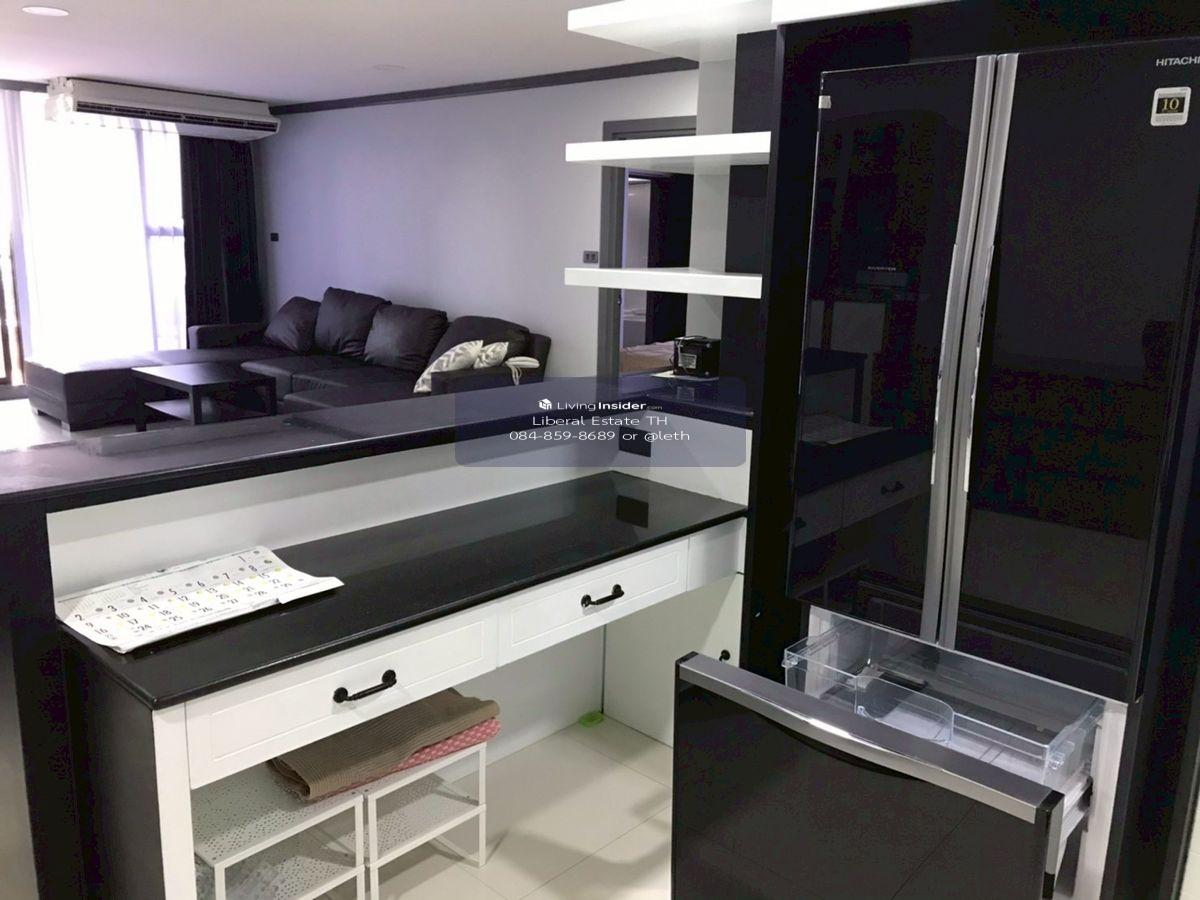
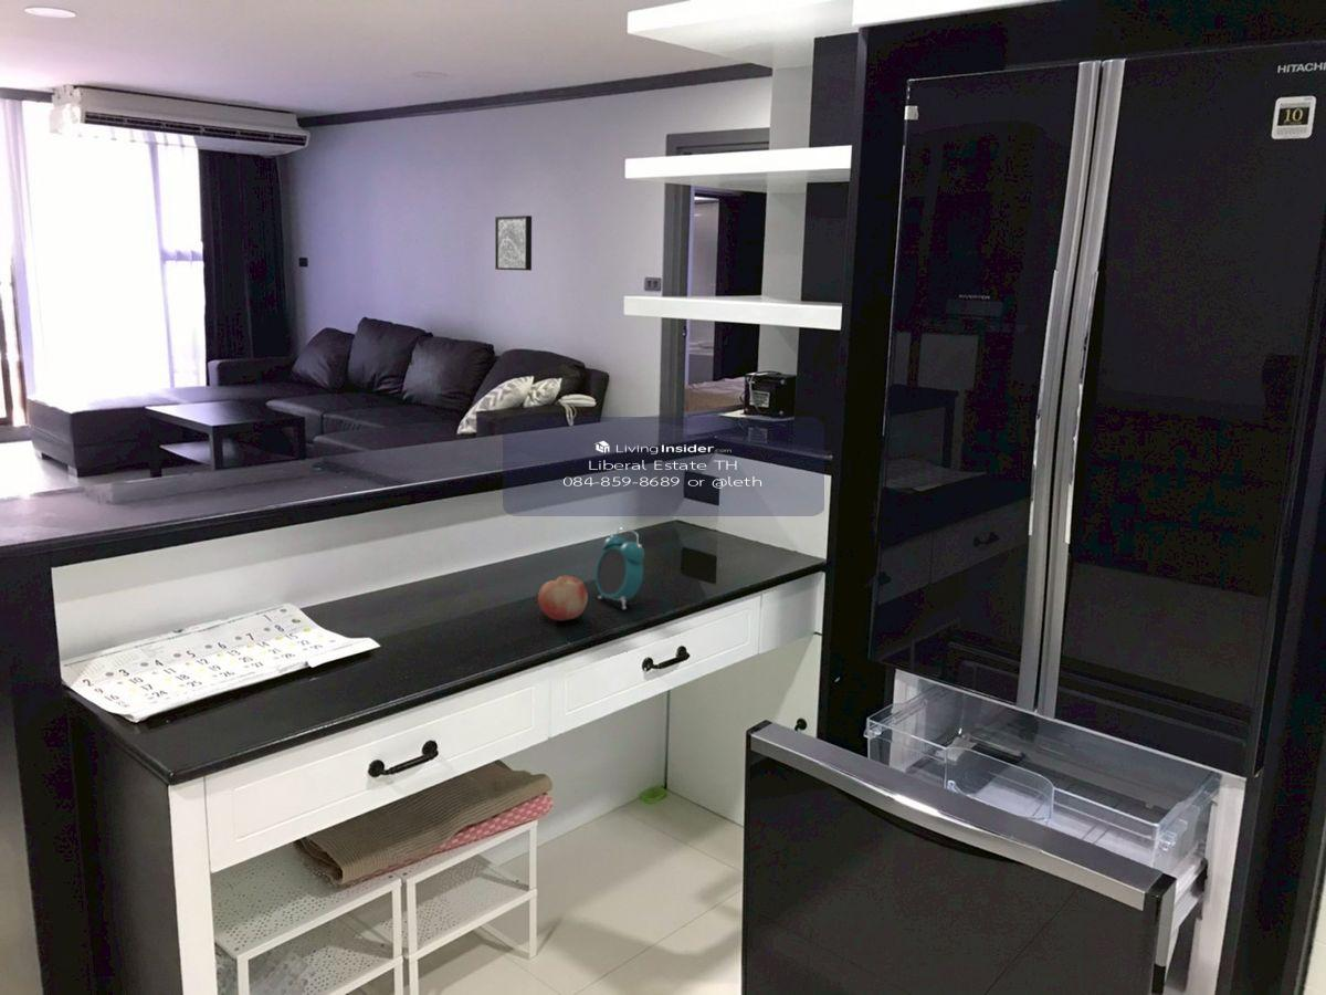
+ alarm clock (620, 566)
+ wall art (513, 243)
+ fruit (562, 598)
